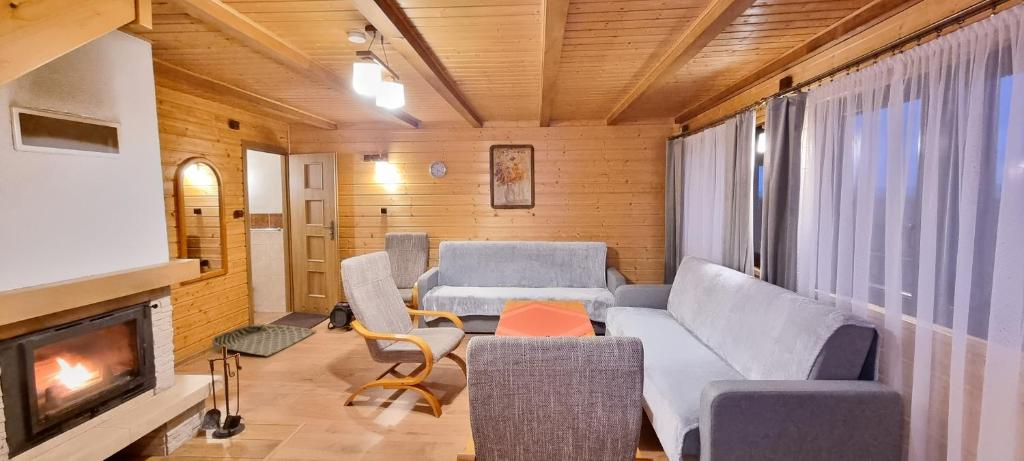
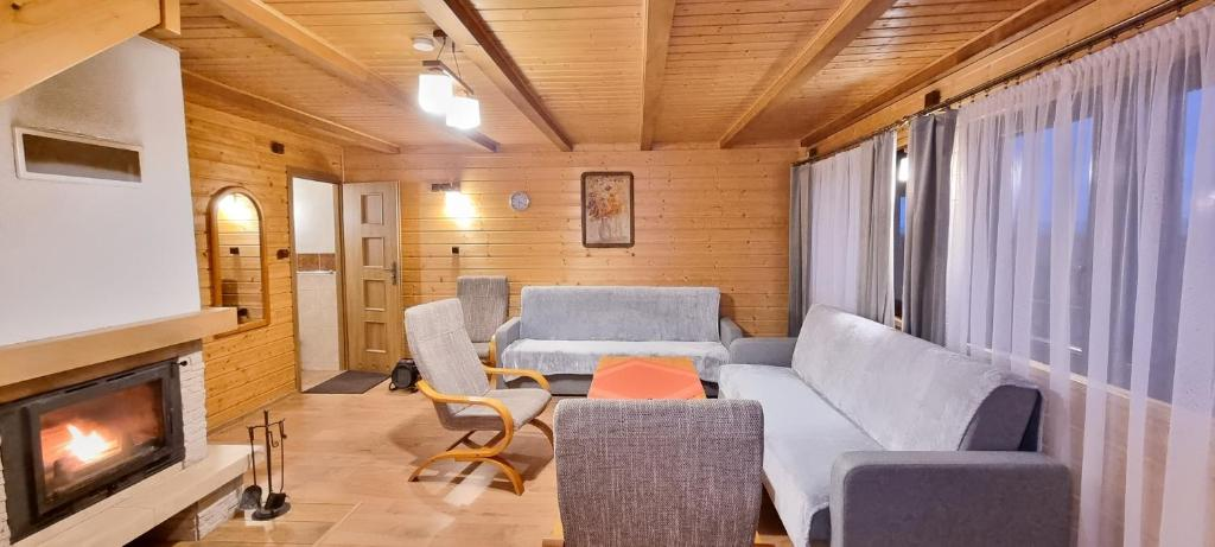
- woven basket (260, 337)
